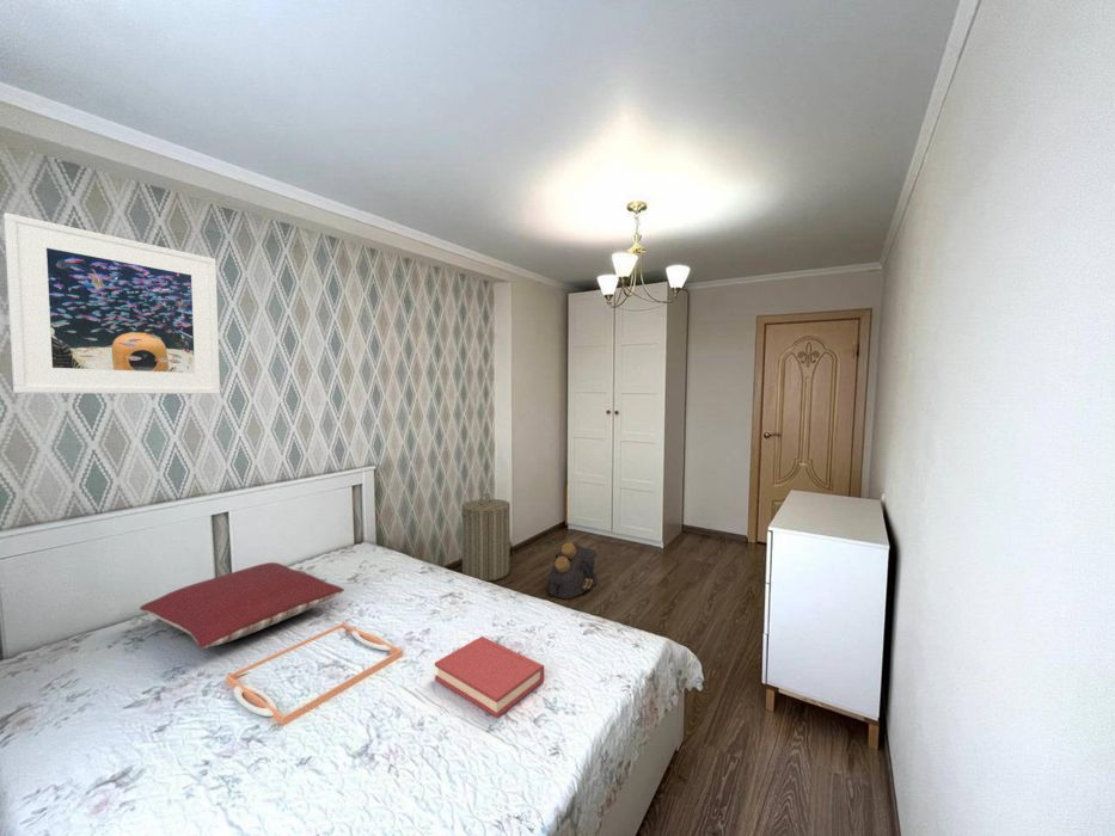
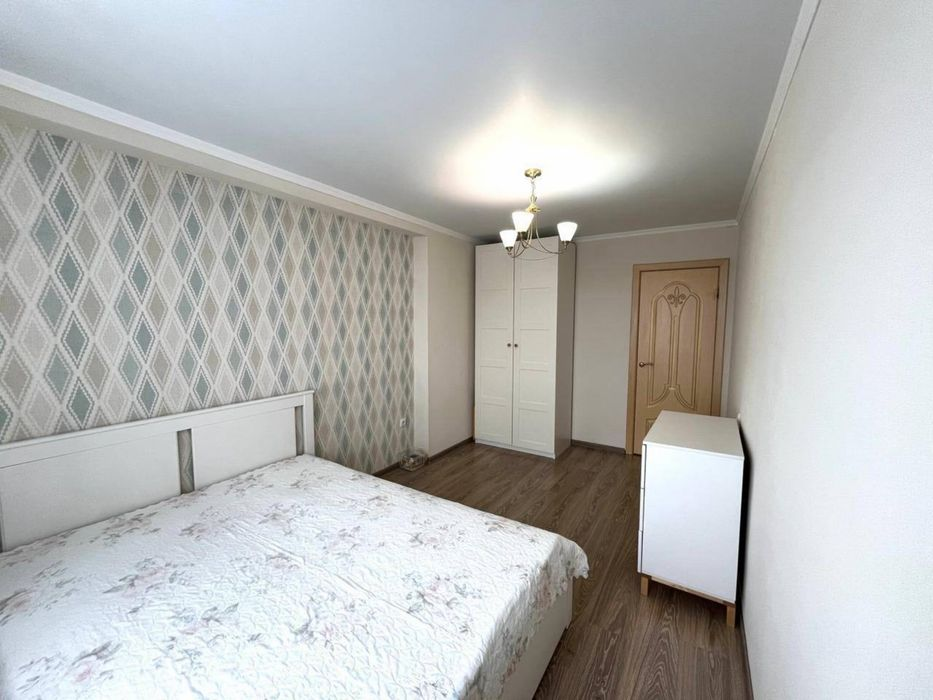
- backpack (572, 564)
- pillow (247, 598)
- serving tray (306, 643)
- hardback book (489, 671)
- laundry hamper (485, 533)
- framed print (128, 316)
